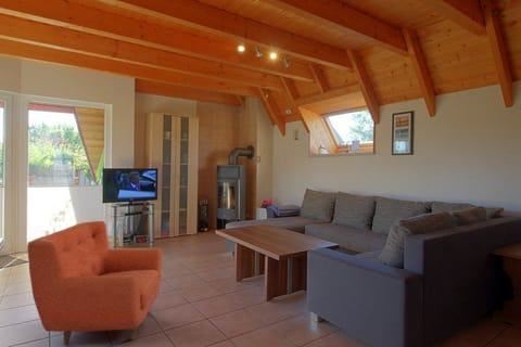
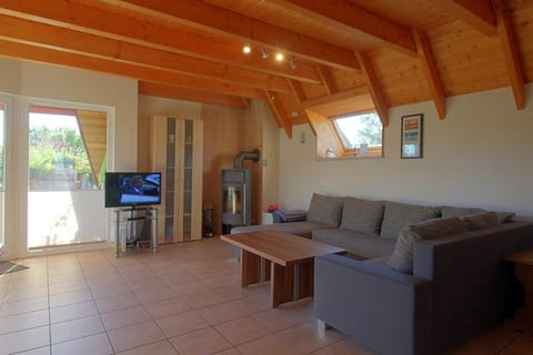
- armchair (104, 277)
